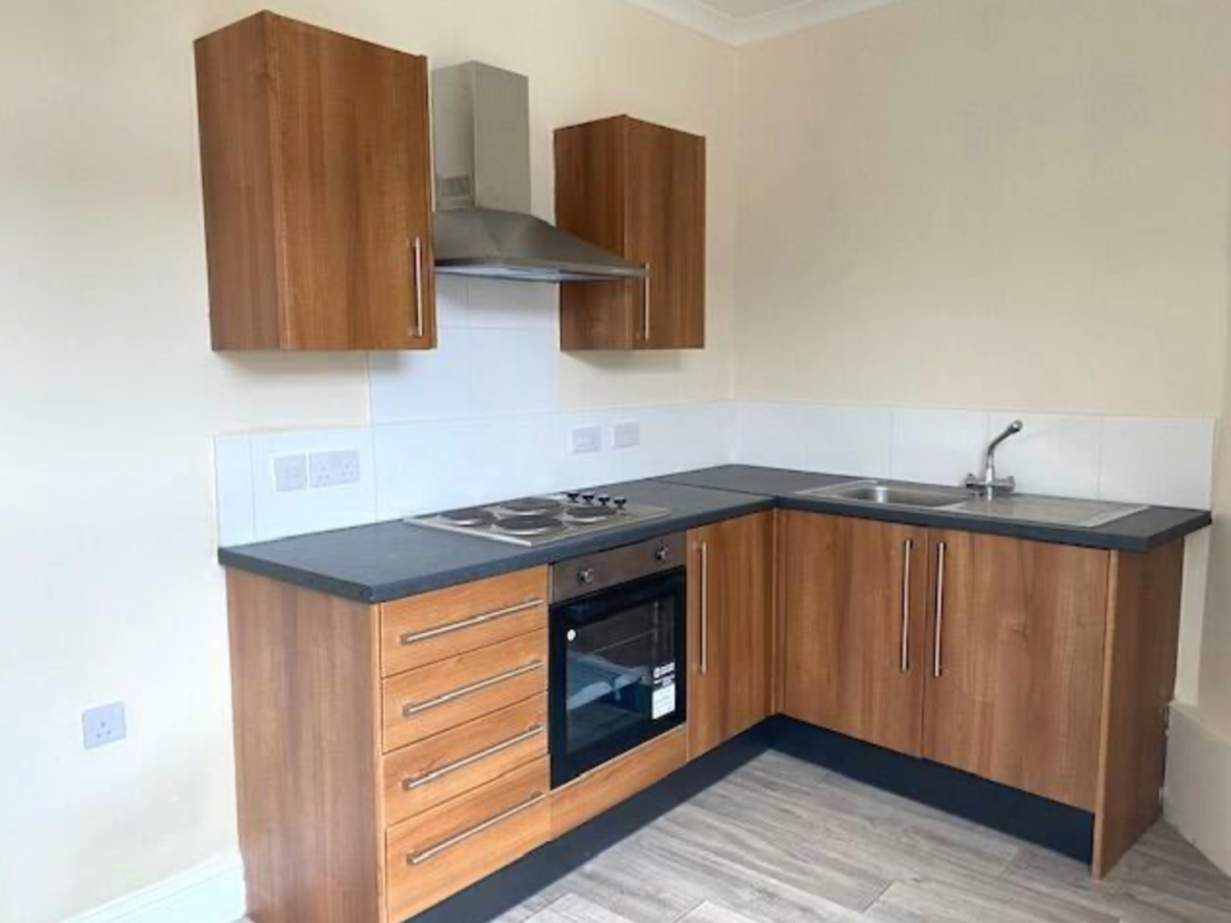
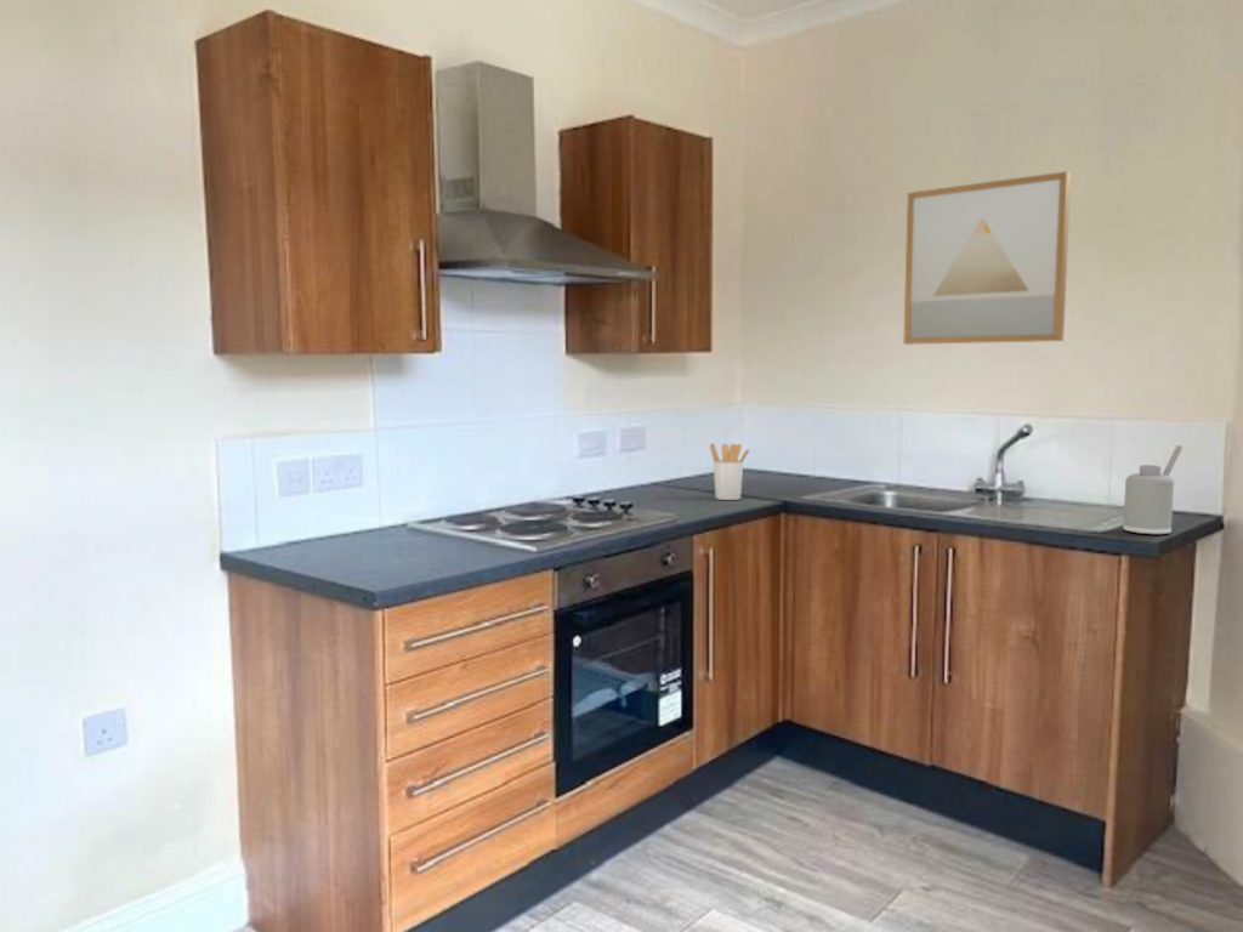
+ wall art (982, 263)
+ utensil holder (728, 470)
+ soap dispenser (1154, 488)
